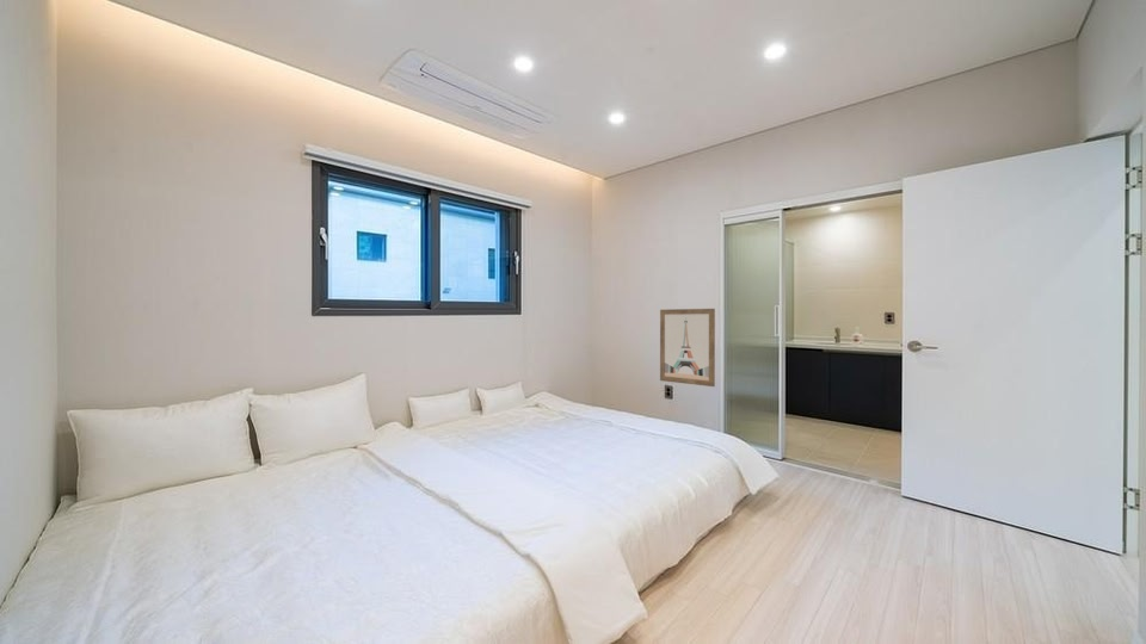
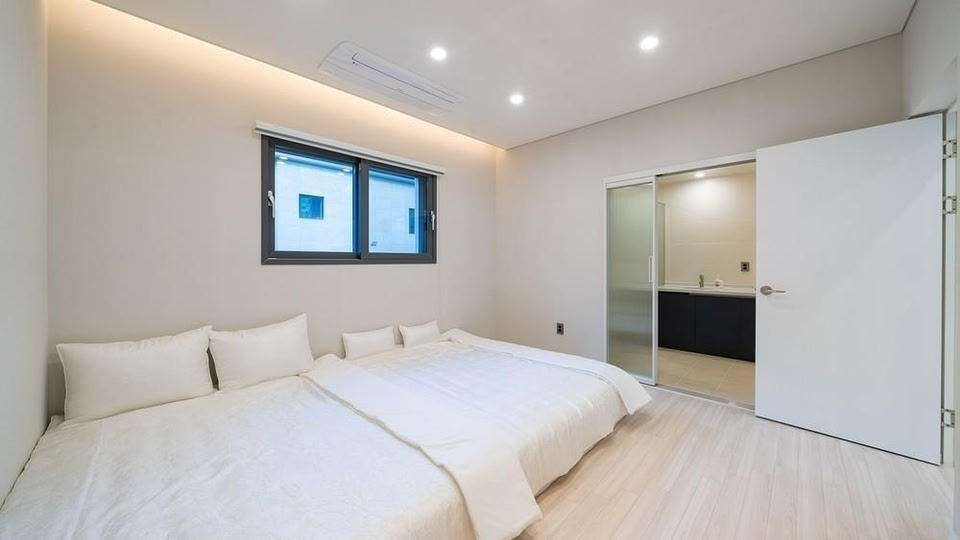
- wall art (685, 346)
